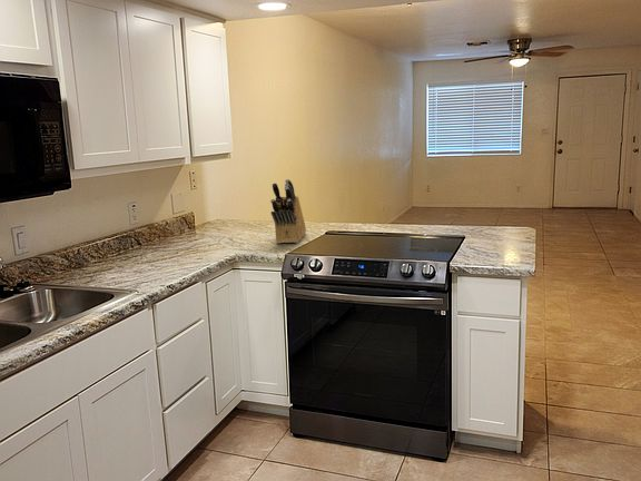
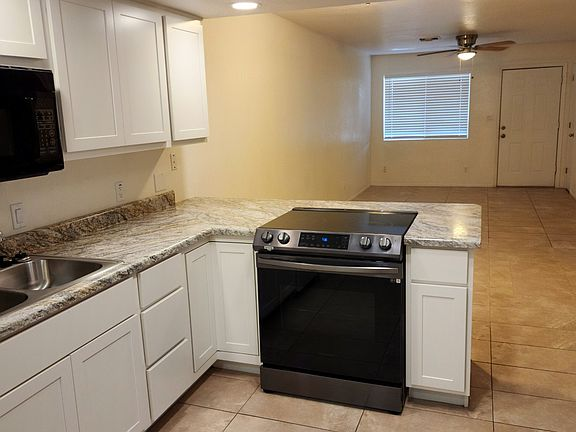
- knife block (288, 209)
